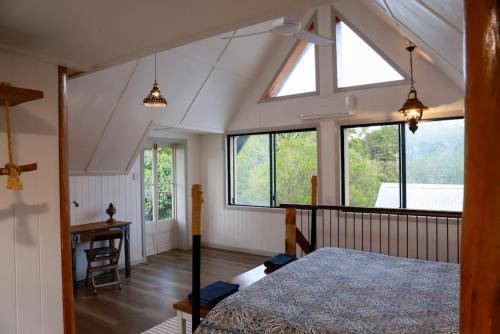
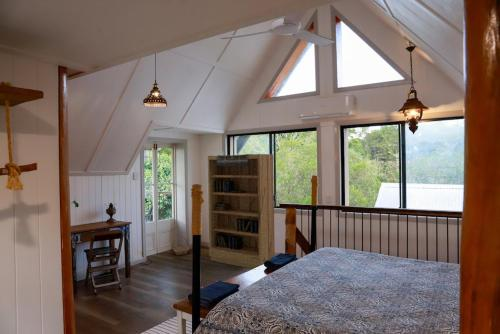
+ bookshelf (240, 208)
+ basket (182, 246)
